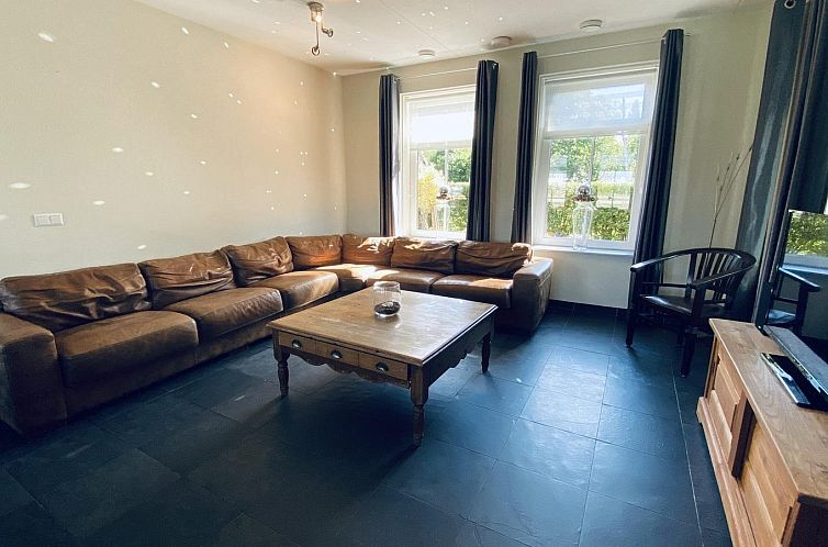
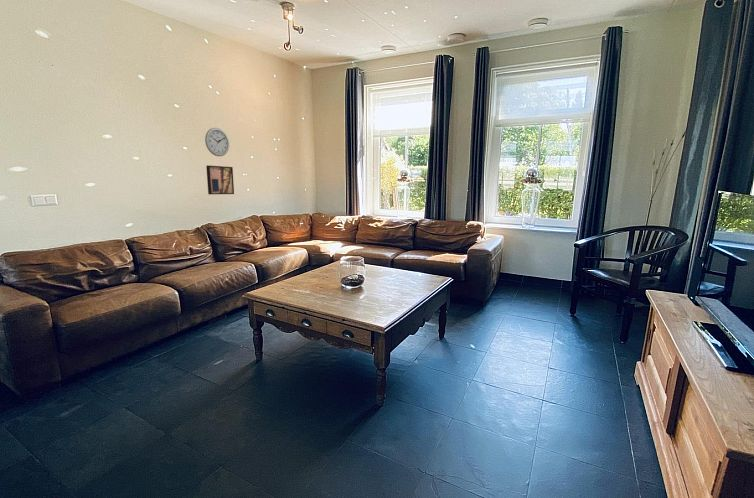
+ wall clock (218, 142)
+ wall art (220, 180)
